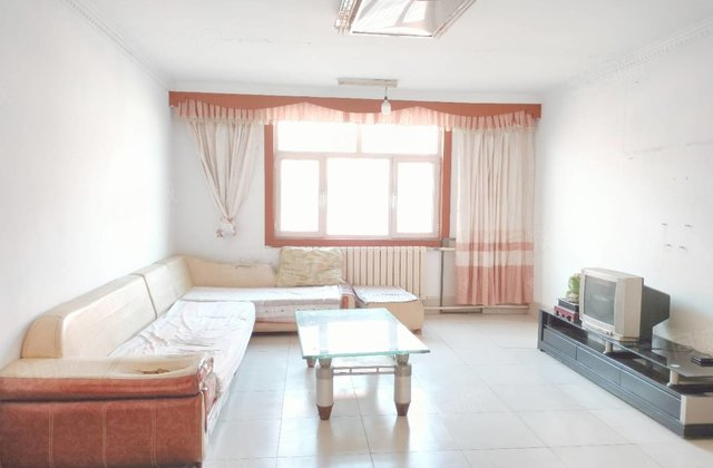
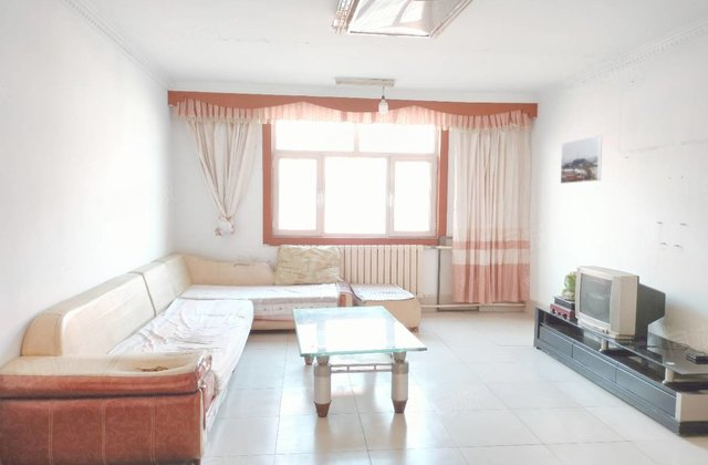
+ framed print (580, 161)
